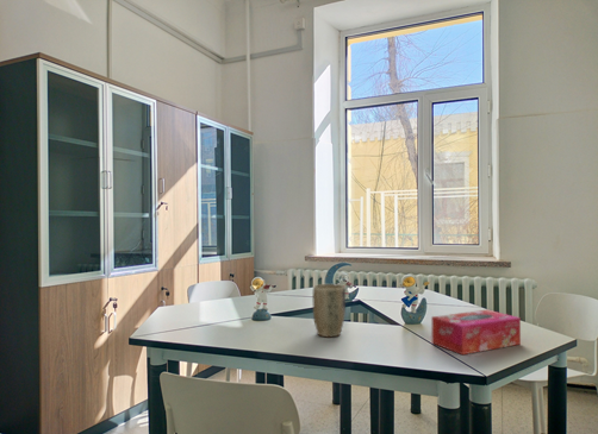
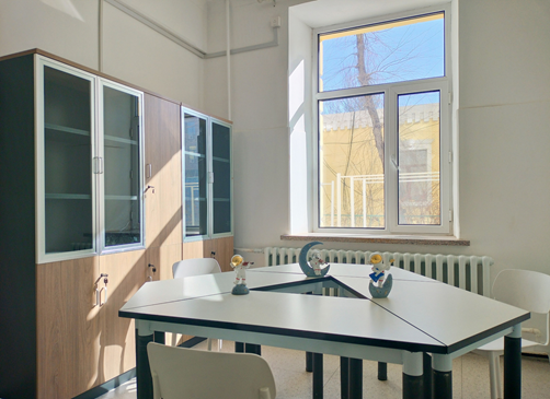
- tissue box (475, 329)
- plant pot (329, 309)
